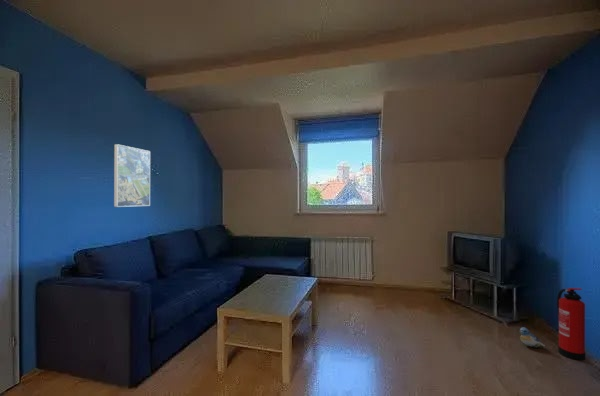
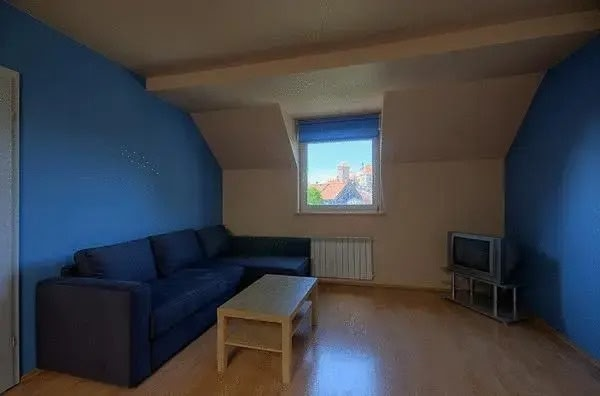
- fire extinguisher (568, 317)
- plush toy (531, 337)
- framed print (133, 177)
